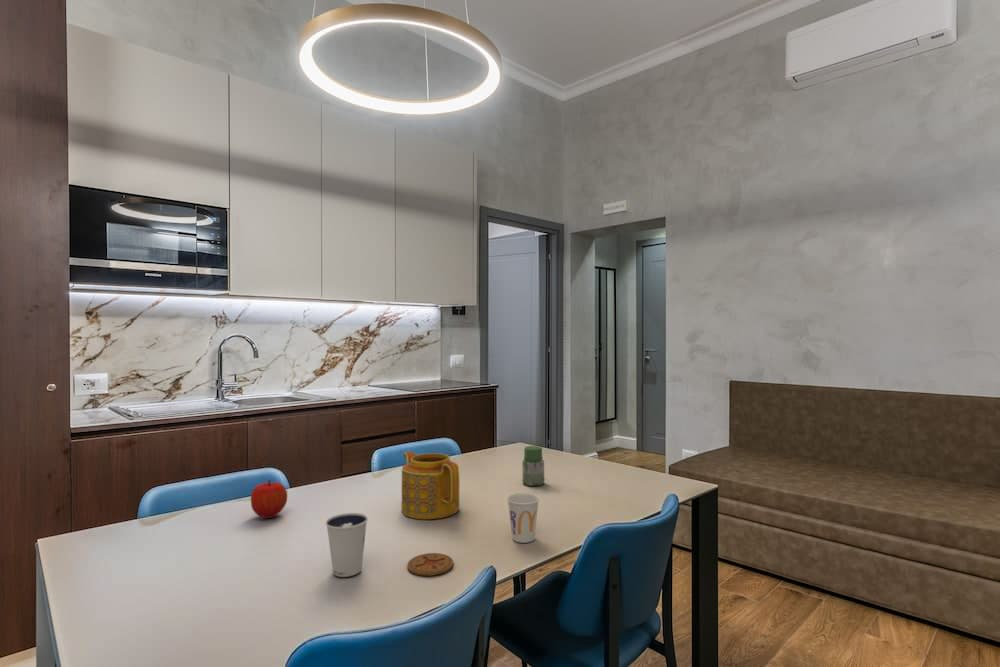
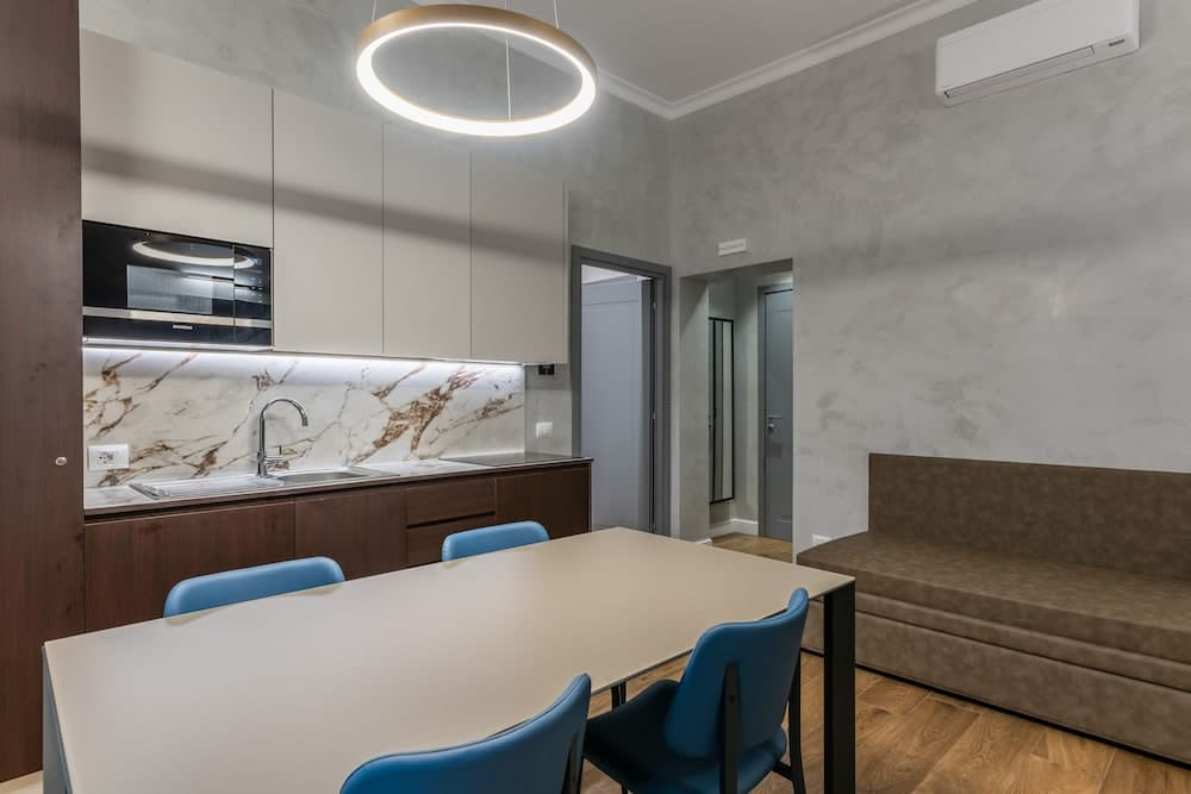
- teapot (429, 482)
- coaster (430, 563)
- dixie cup (347, 545)
- fruit (269, 498)
- jar (533, 465)
- cup (523, 518)
